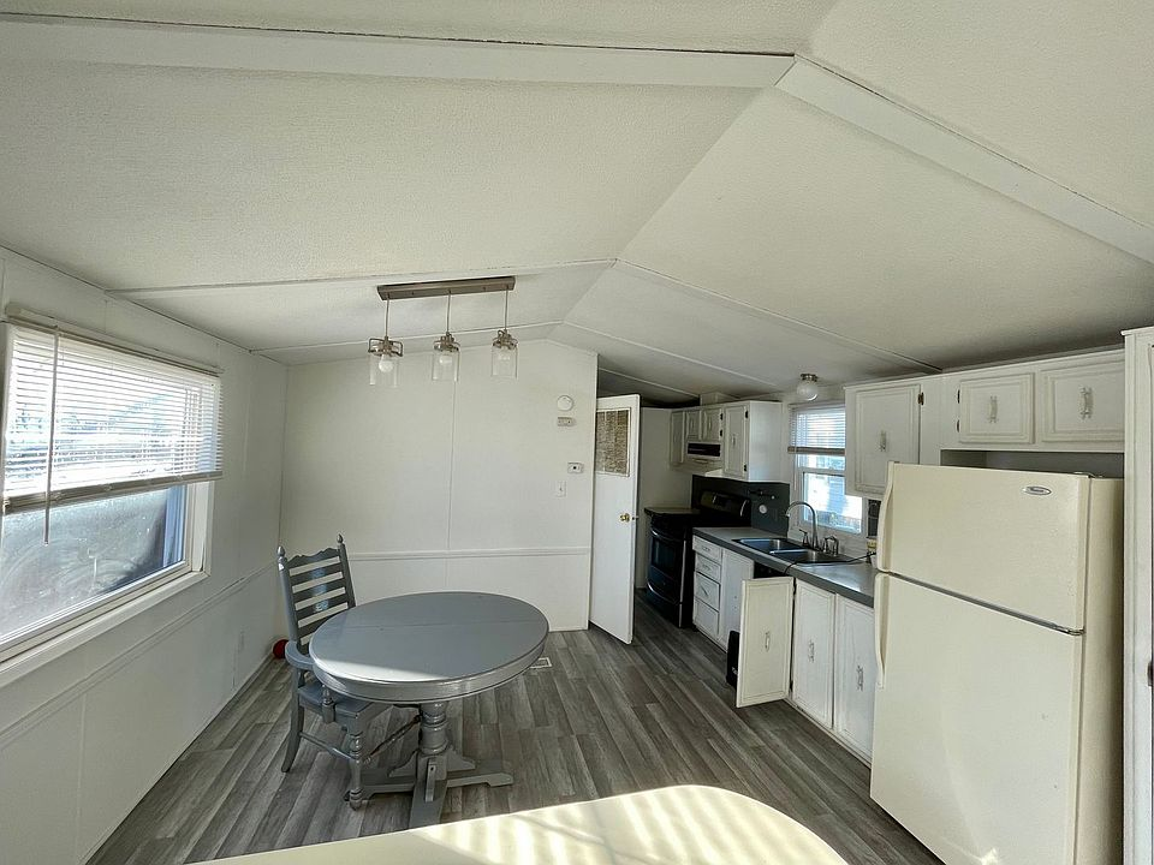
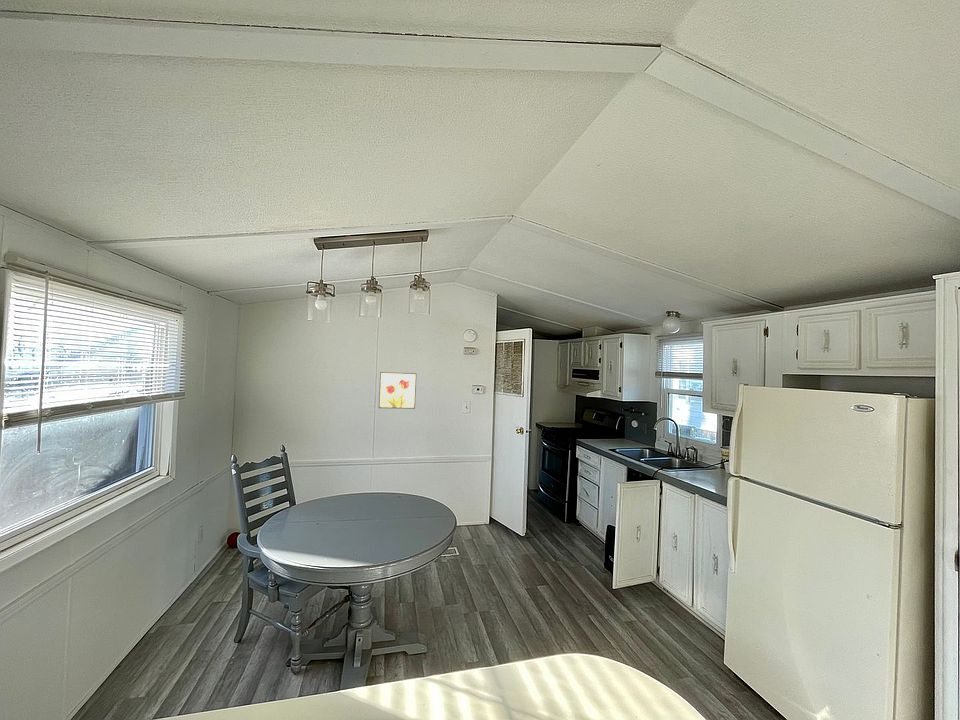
+ wall art (397, 390)
